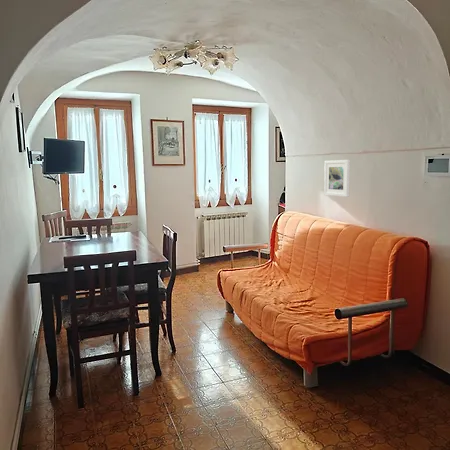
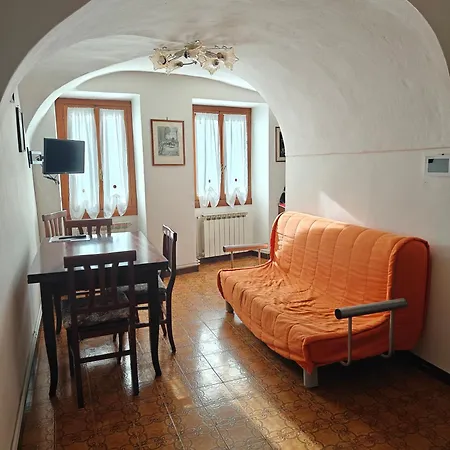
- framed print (336, 178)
